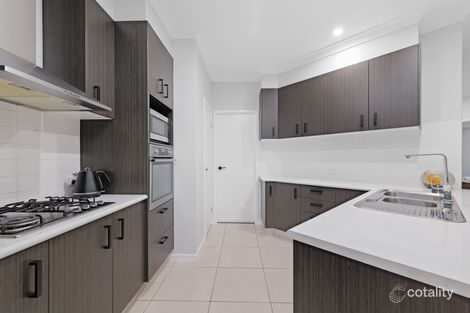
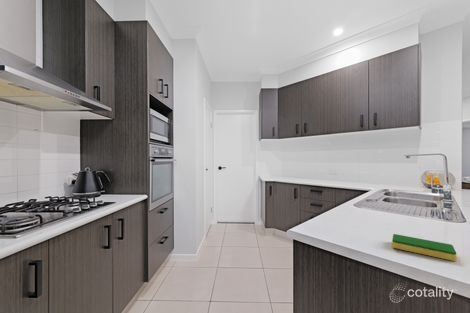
+ dish sponge (421, 246)
